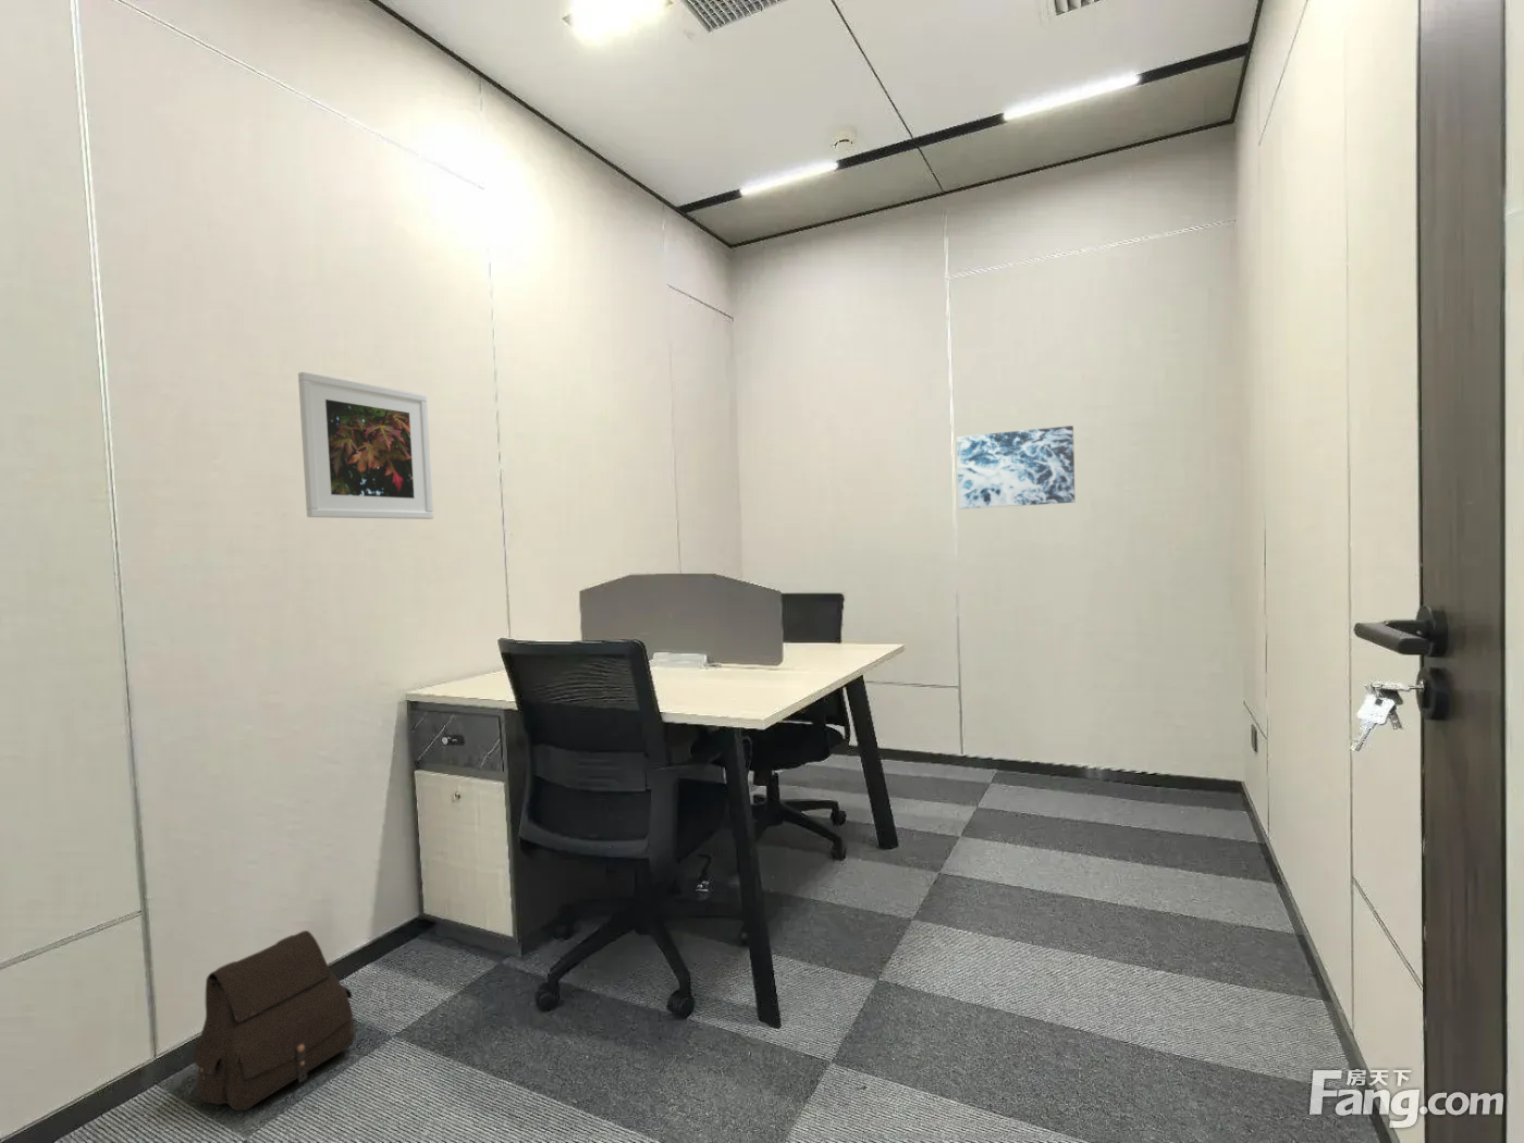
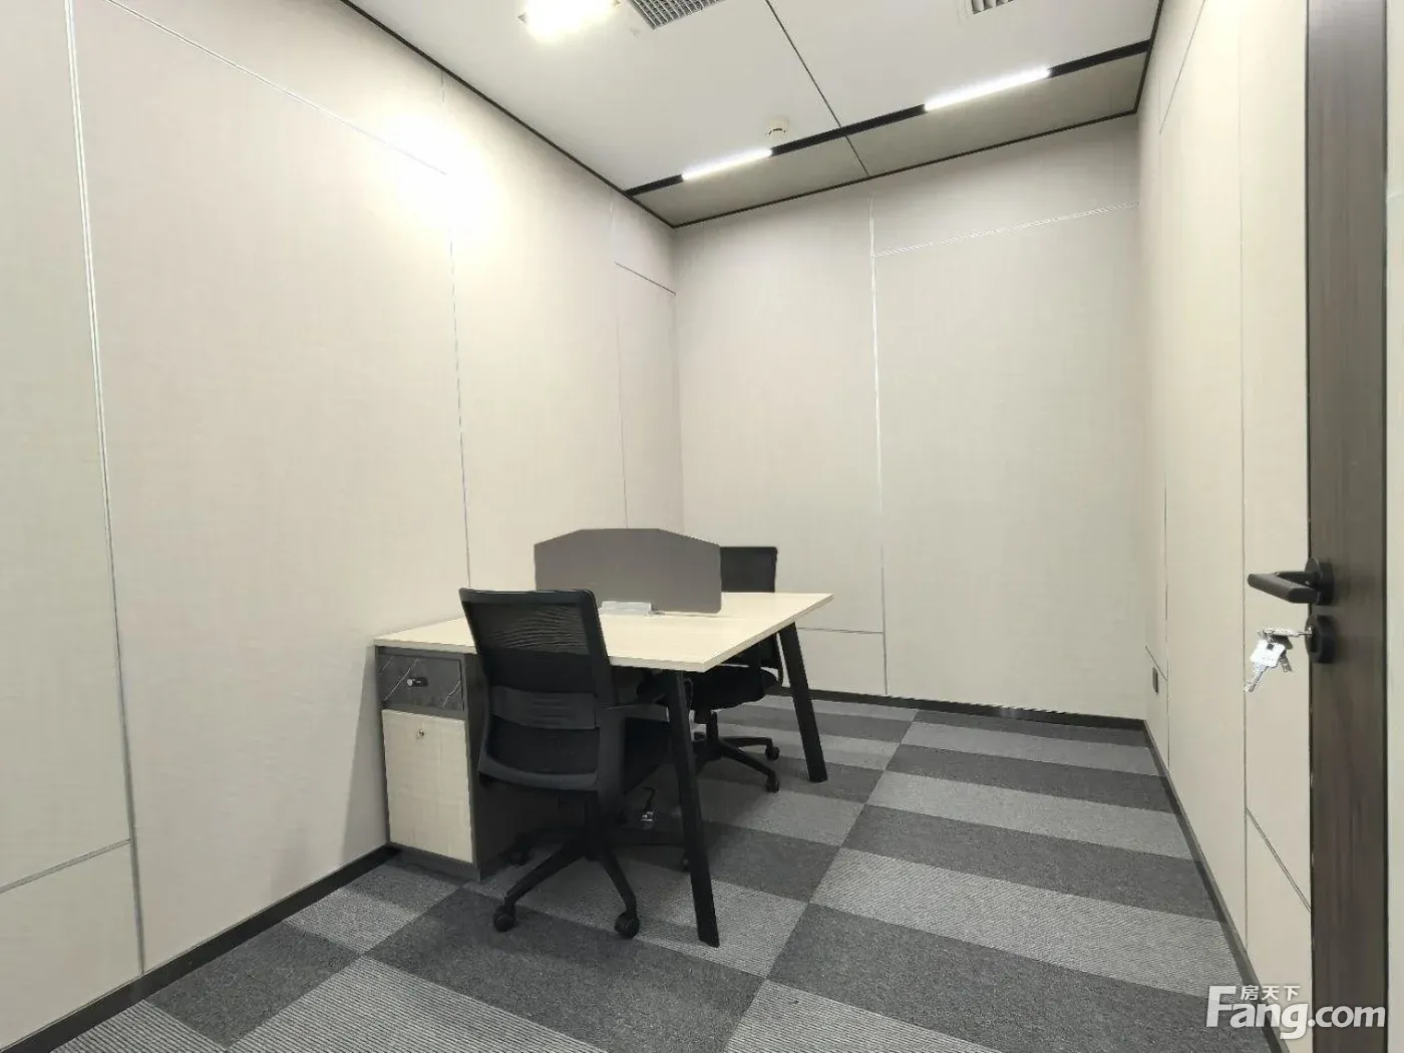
- satchel (270, 1009)
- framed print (371, 451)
- wall art (1014, 468)
